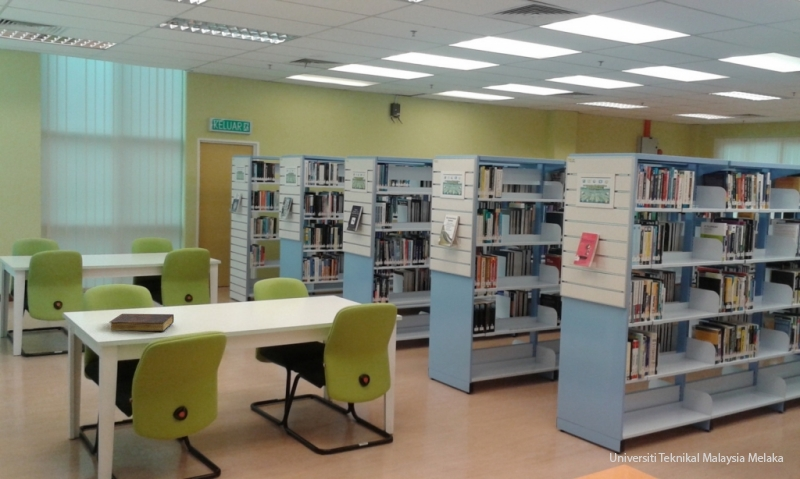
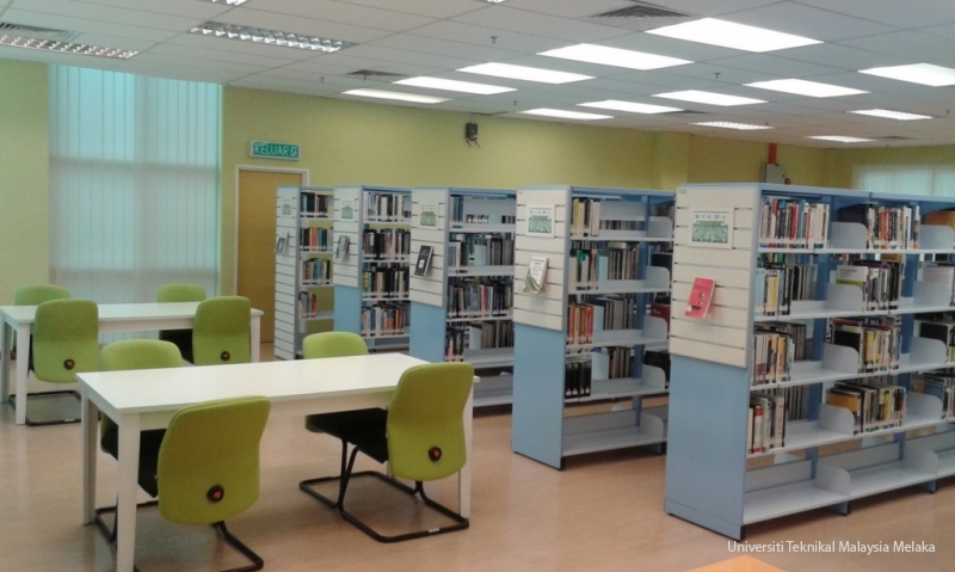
- book (142, 322)
